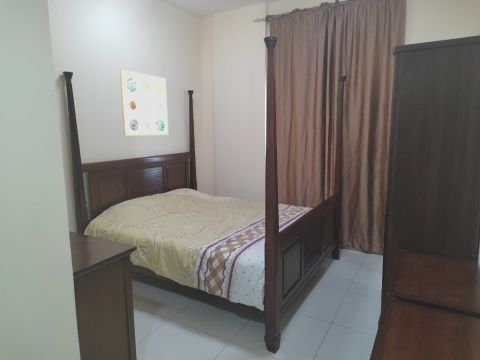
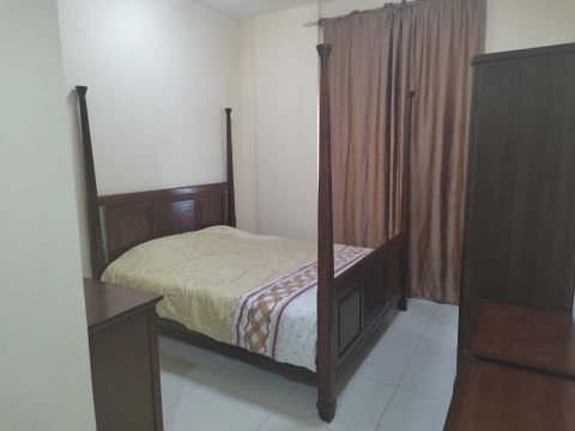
- wall art (146, 105)
